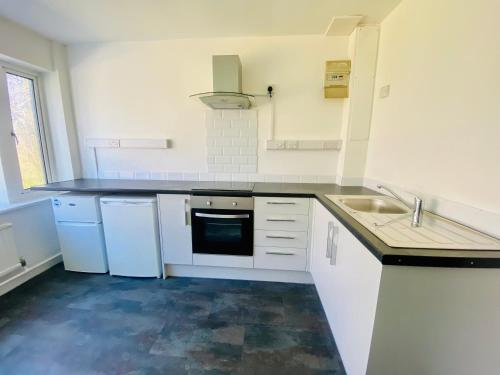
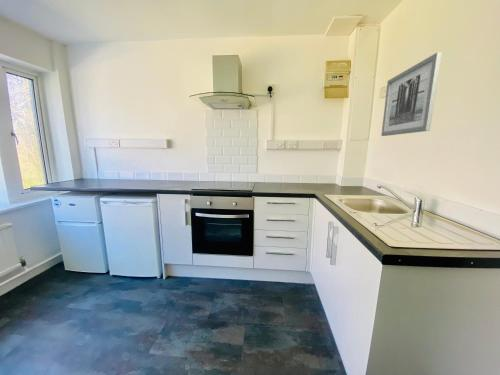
+ wall art (405, 102)
